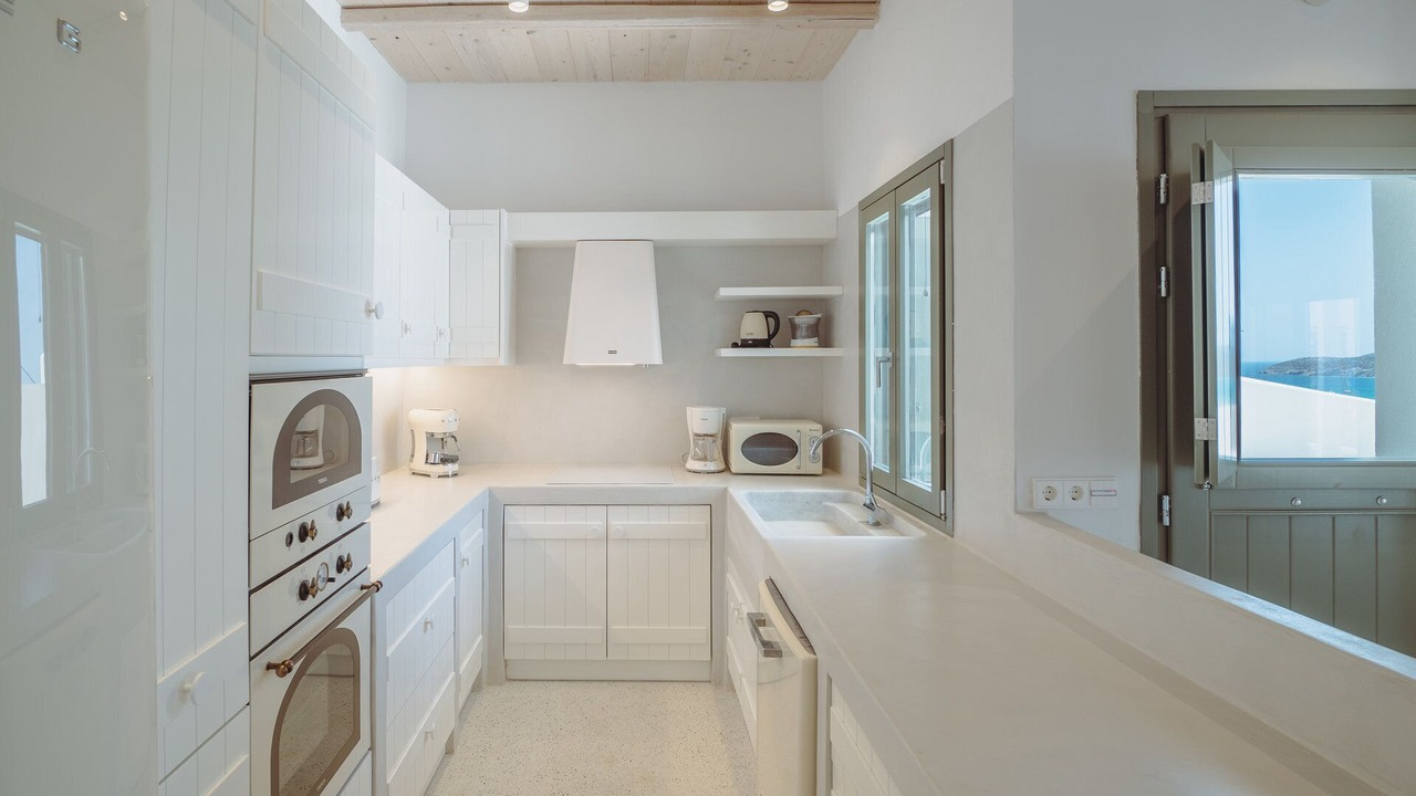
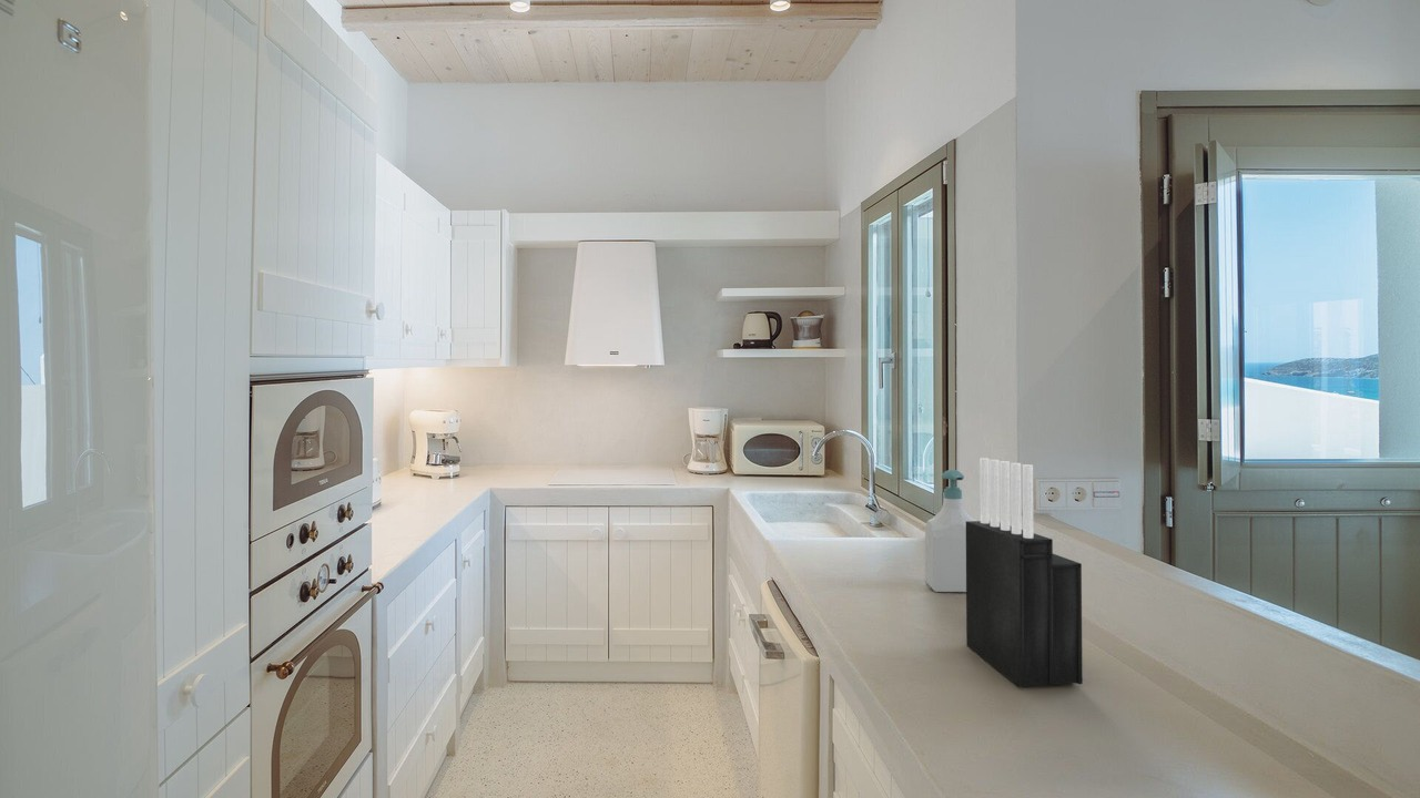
+ knife block (1025, 562)
+ soap bottle (954, 529)
